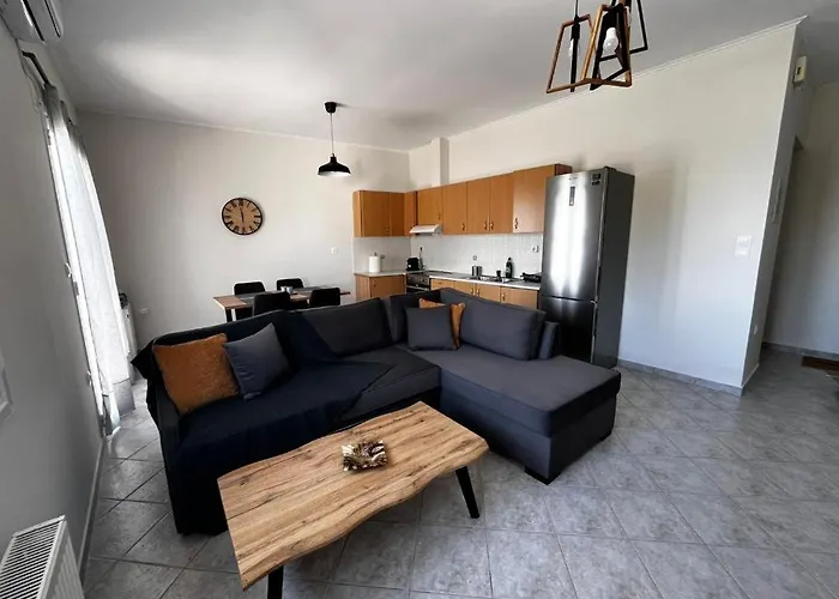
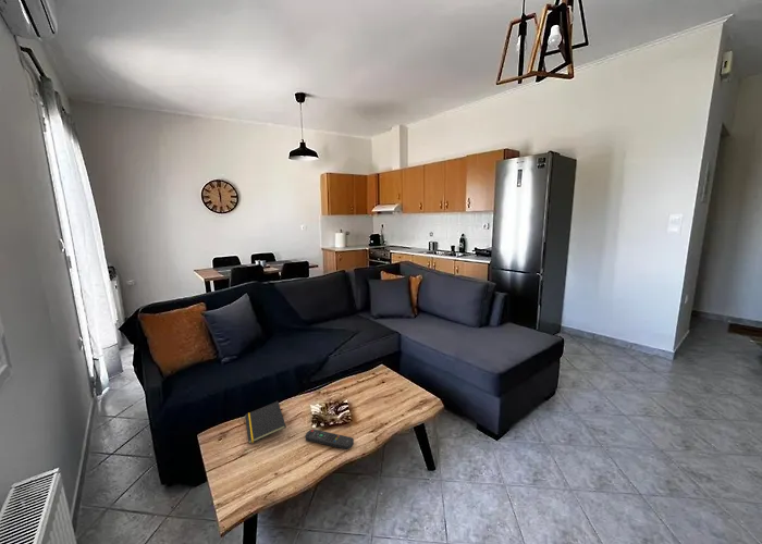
+ notepad (265, 420)
+ remote control (329, 438)
